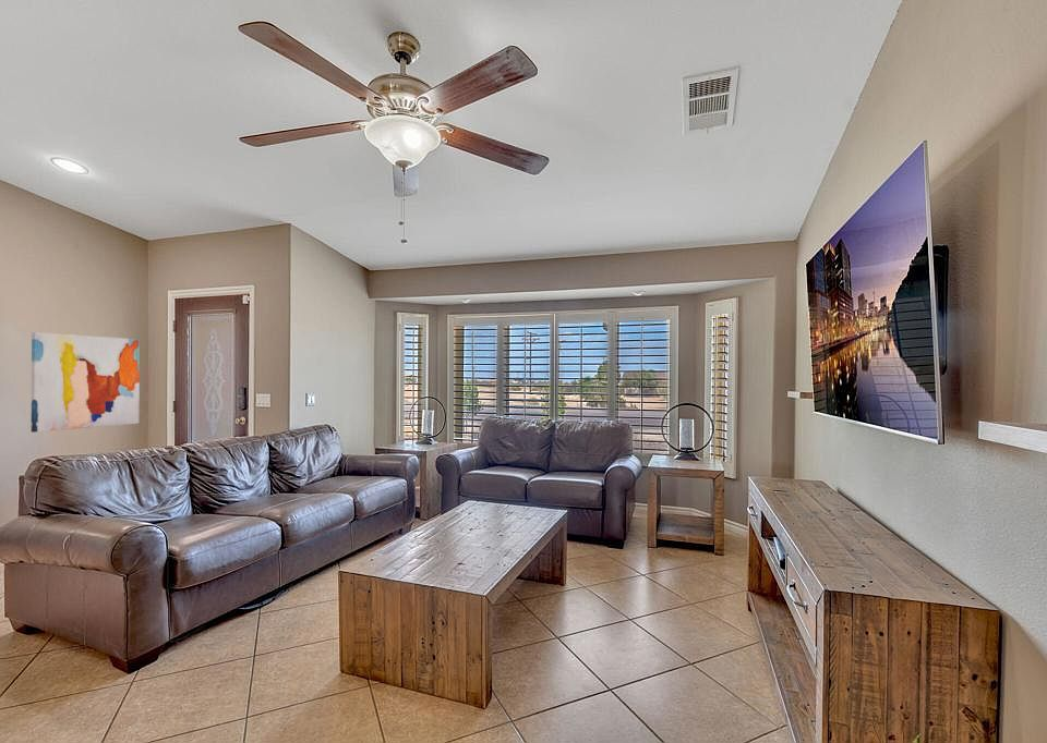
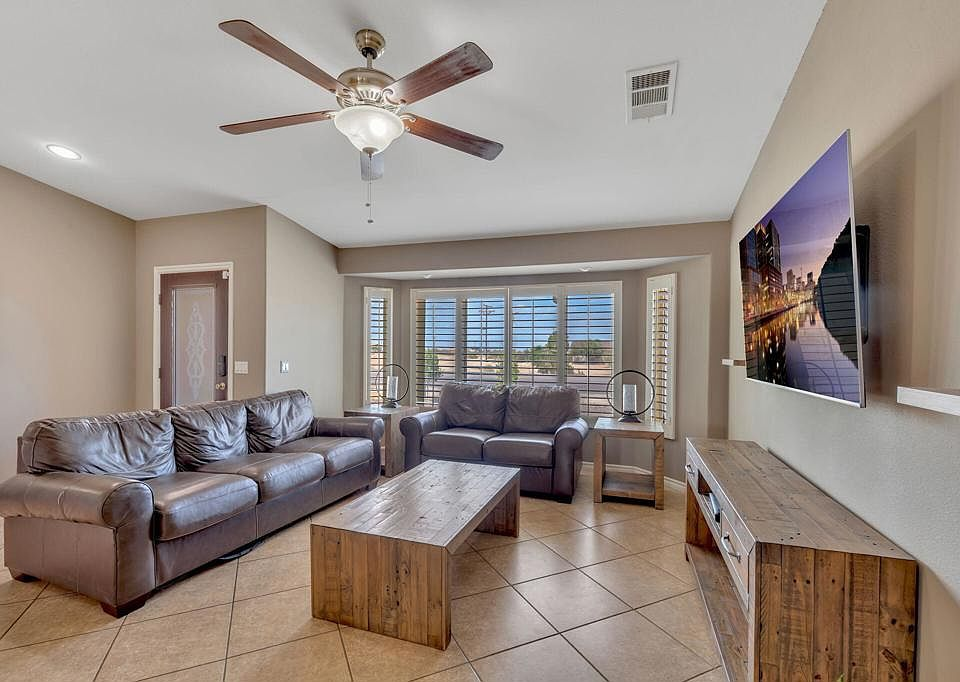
- wall art (89, 381)
